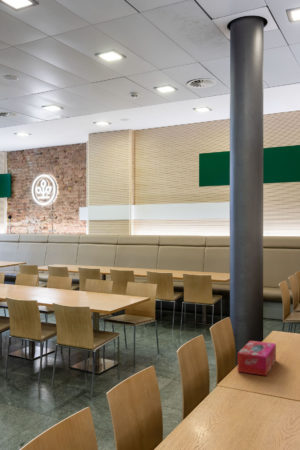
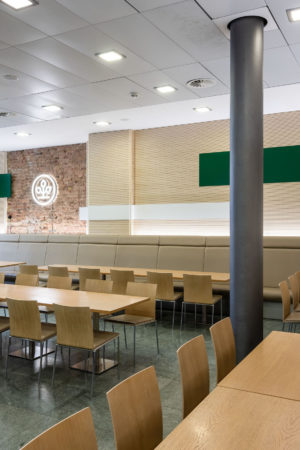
- tissue box (257, 356)
